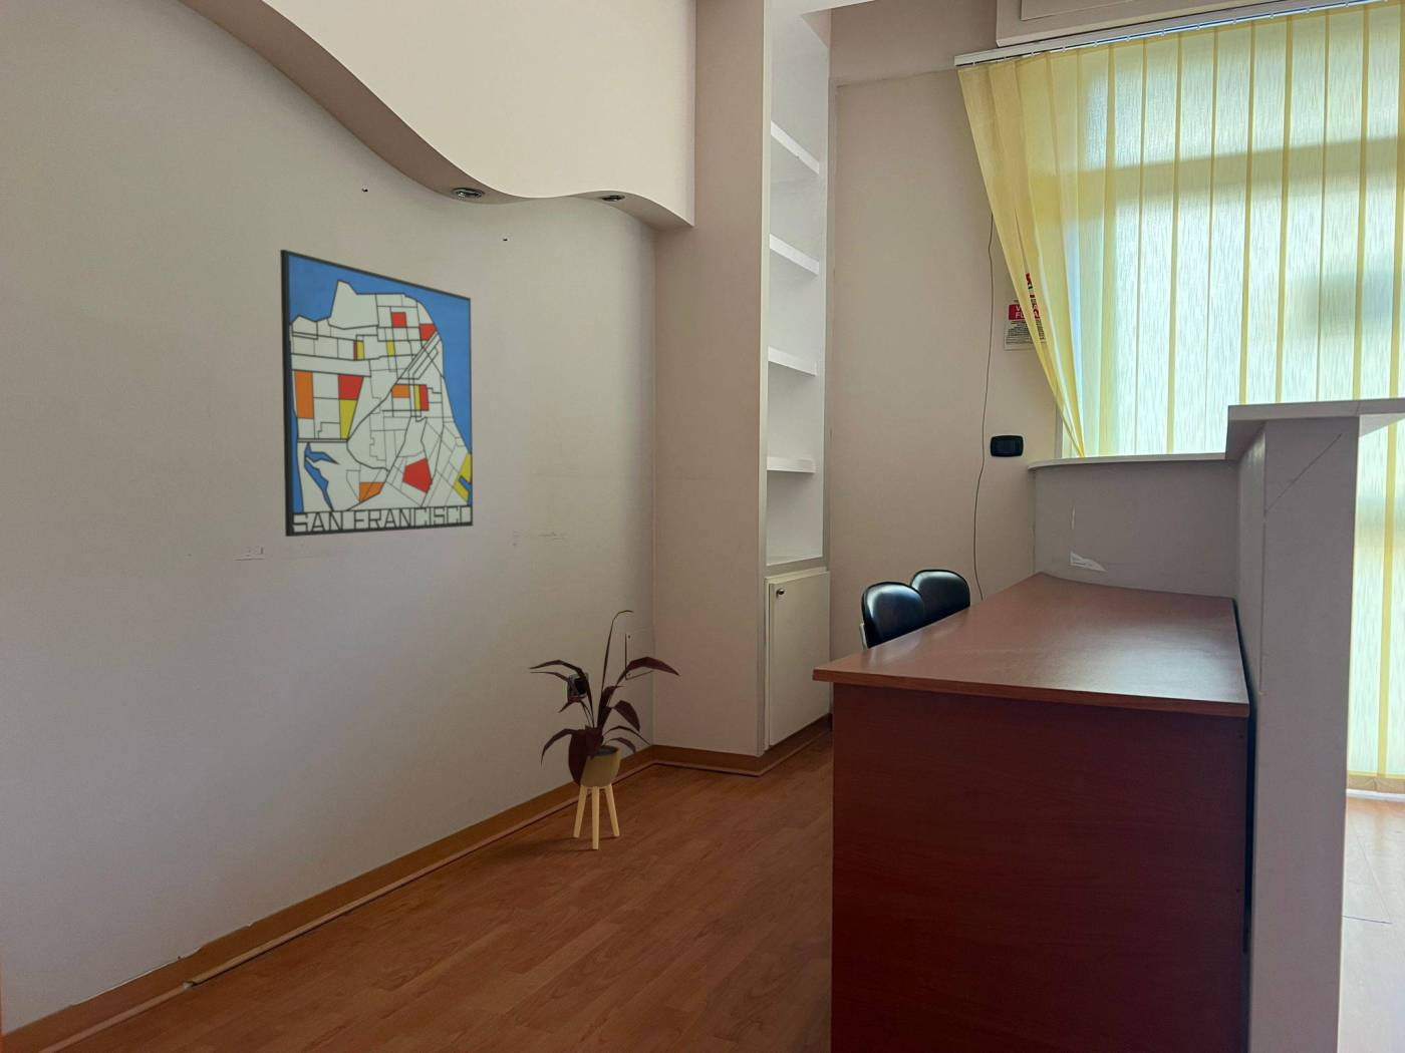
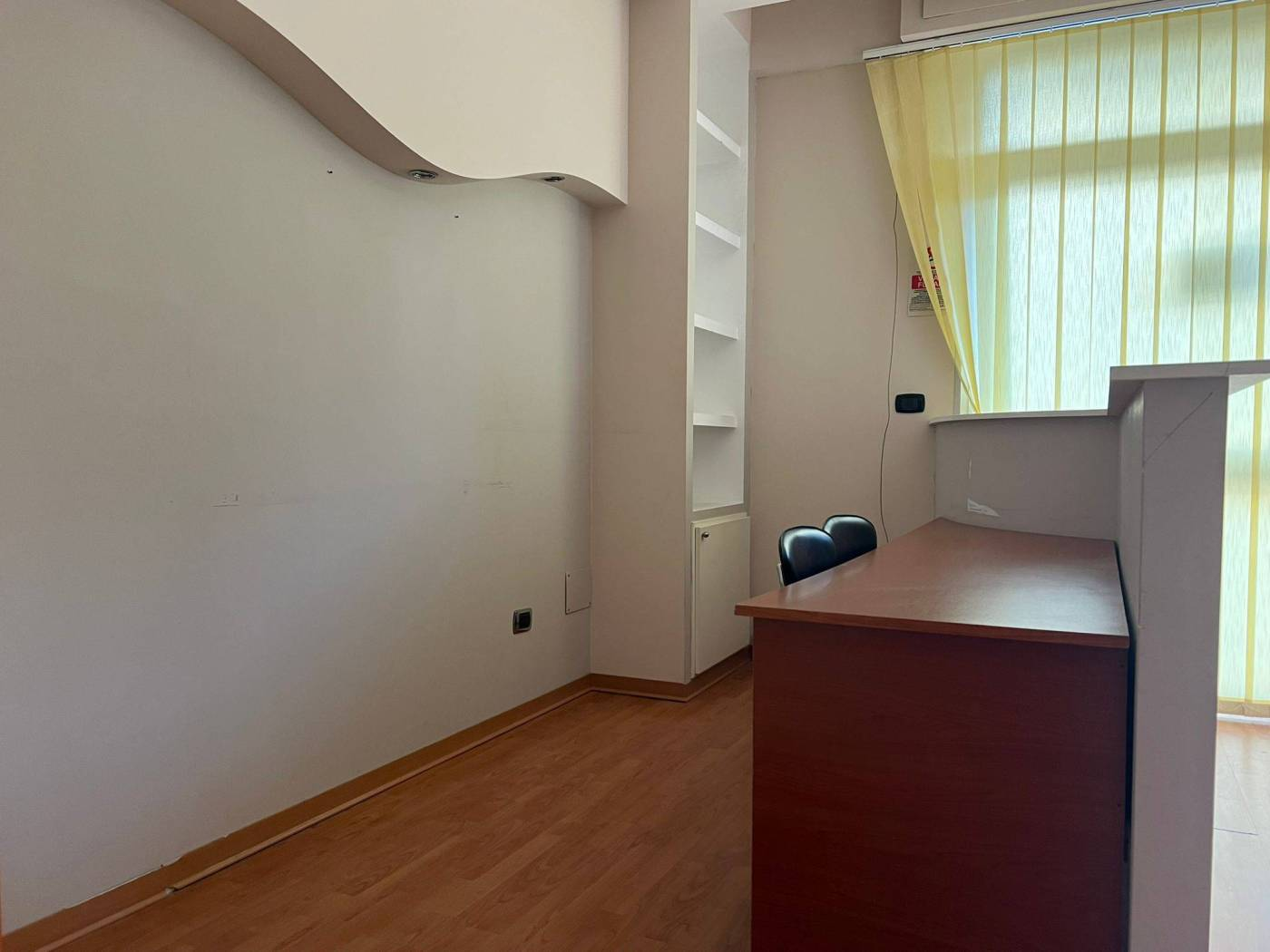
- house plant (595, 729)
- wall art (387, 404)
